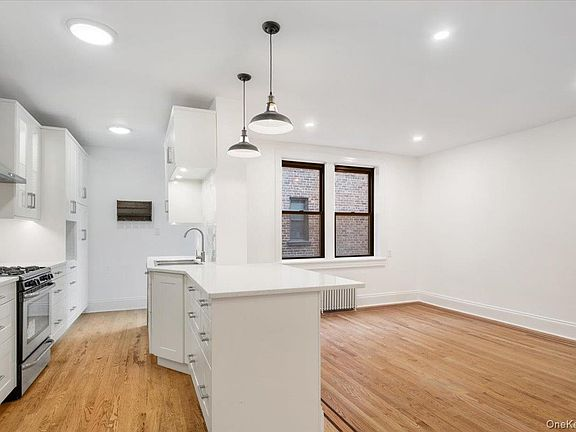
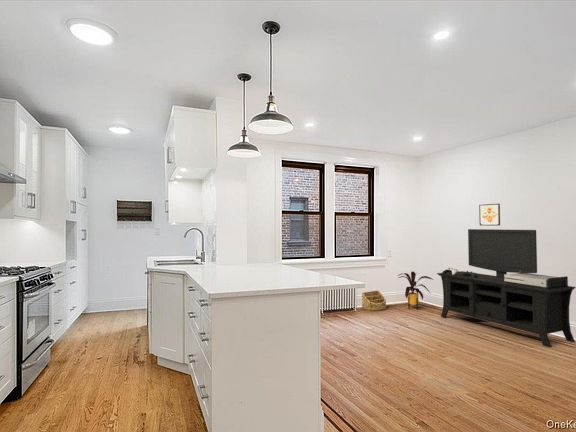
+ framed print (489, 214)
+ house plant (411, 290)
+ media console (497, 278)
+ basket (374, 300)
